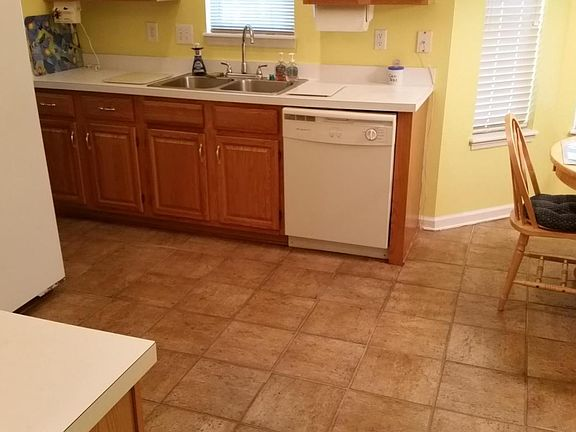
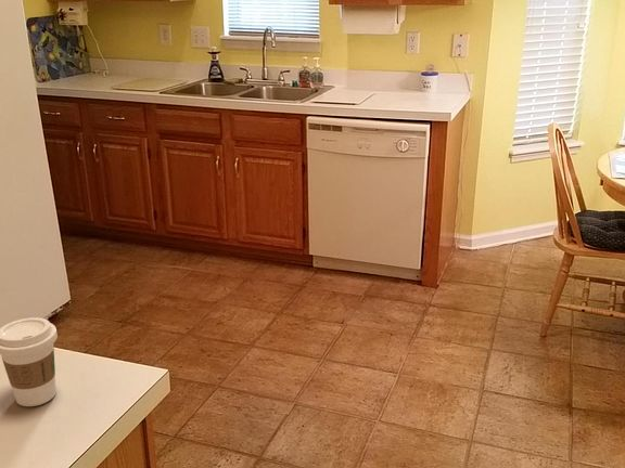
+ coffee cup (29, 362)
